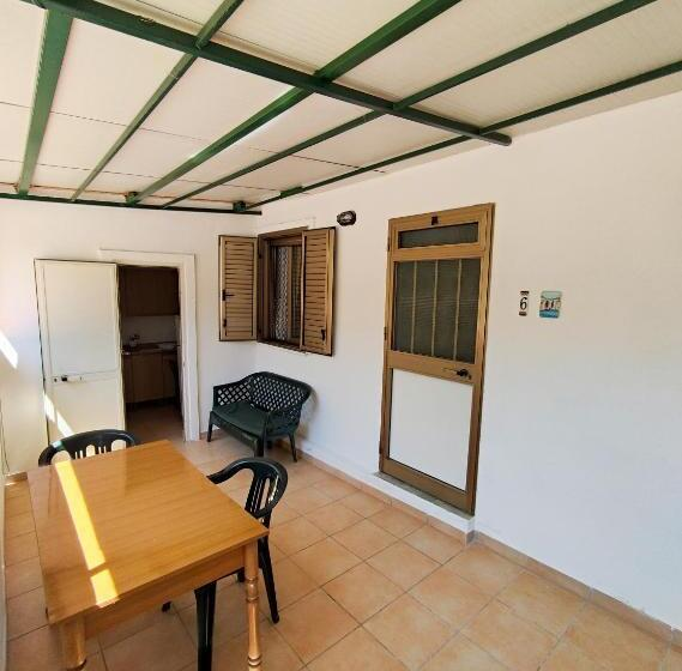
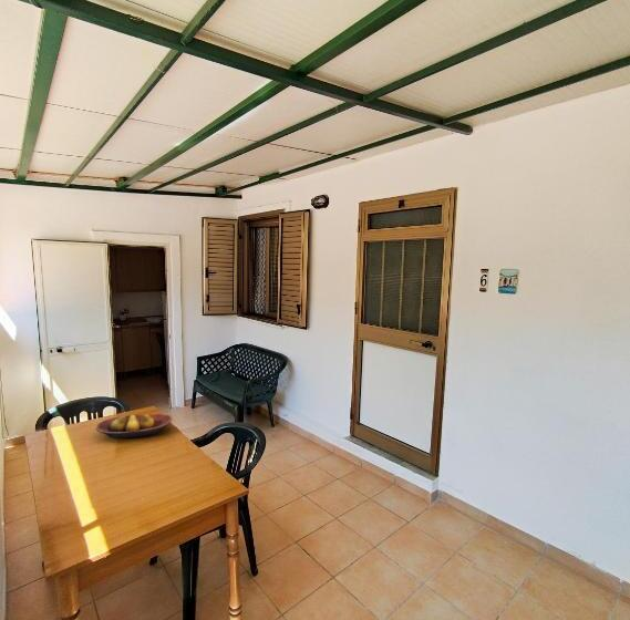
+ fruit bowl (135, 423)
